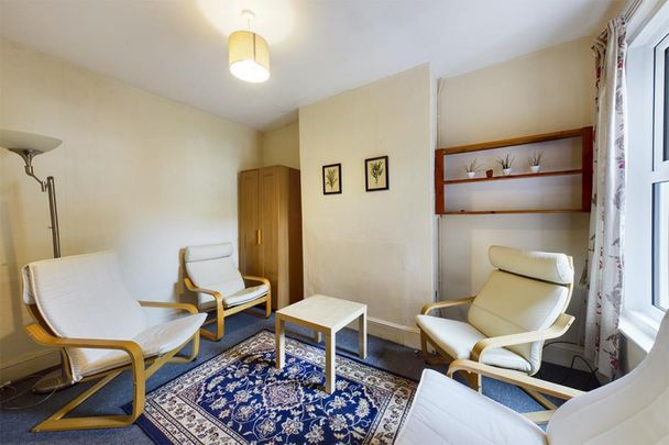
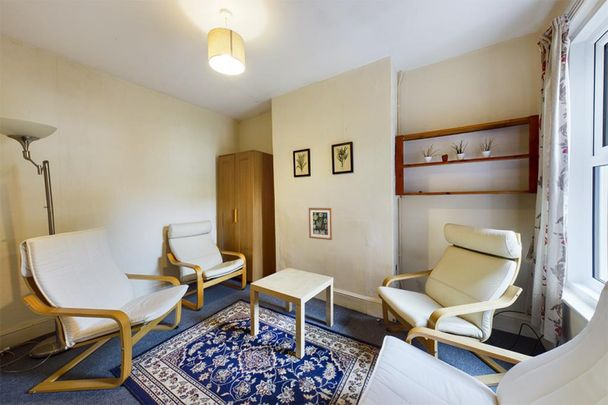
+ wall art (320, 223)
